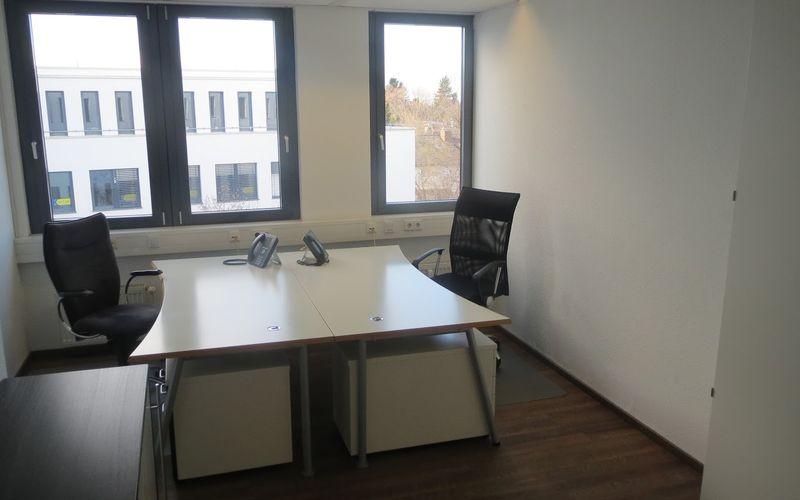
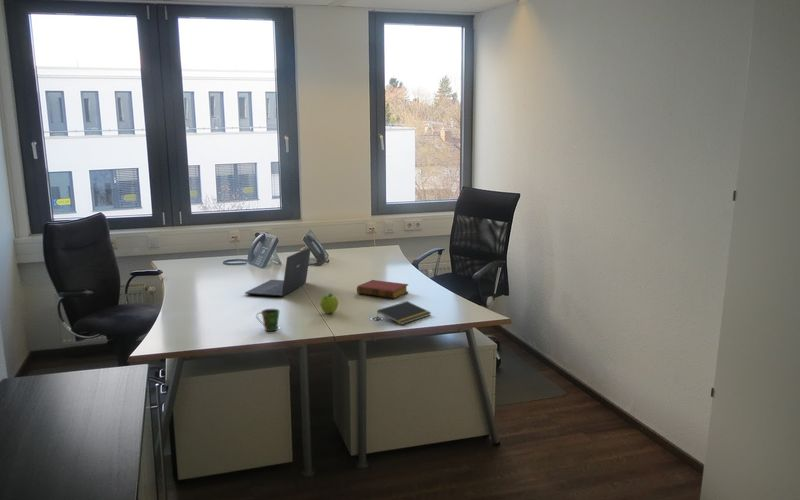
+ cup (268, 320)
+ notepad (404, 312)
+ book (382, 288)
+ fruit (329, 303)
+ laptop (285, 269)
